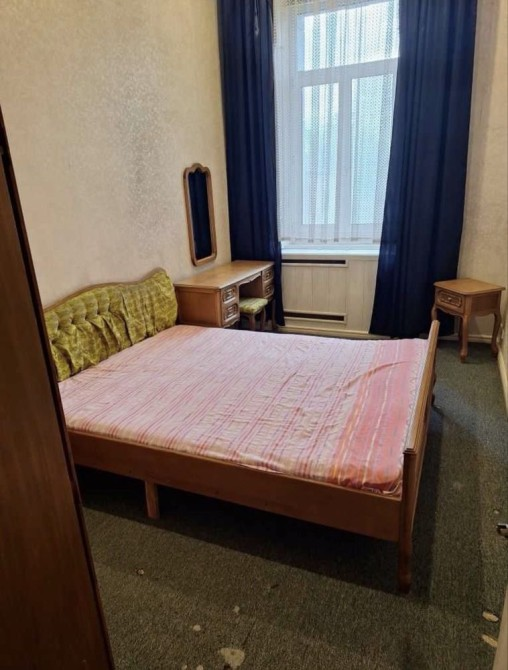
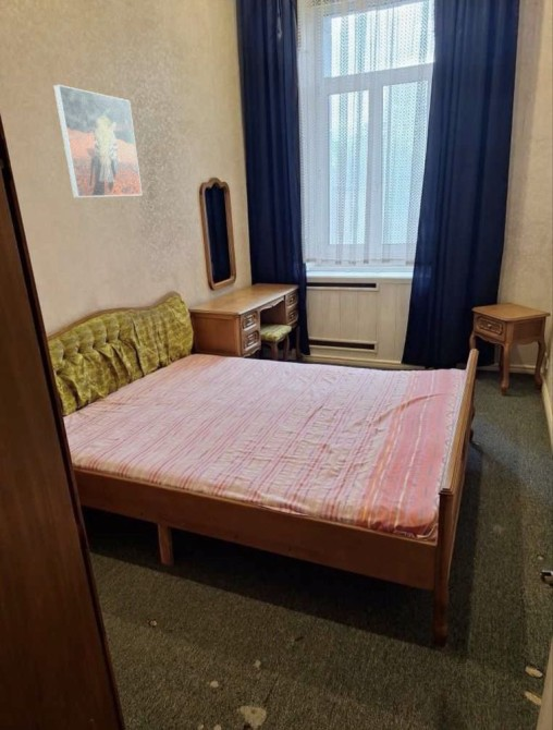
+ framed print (102, 146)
